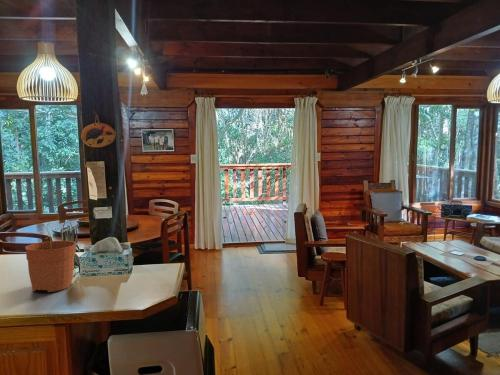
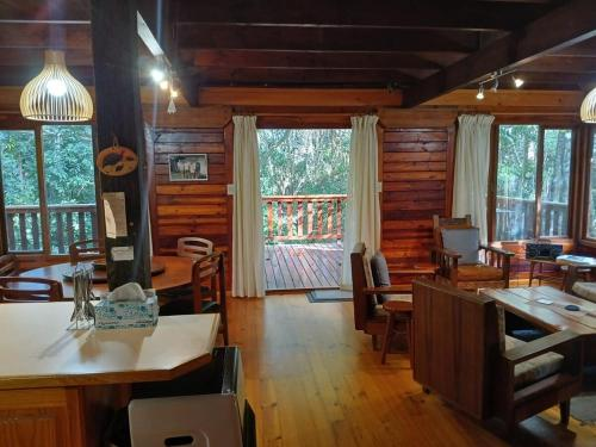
- plant pot (51, 255)
